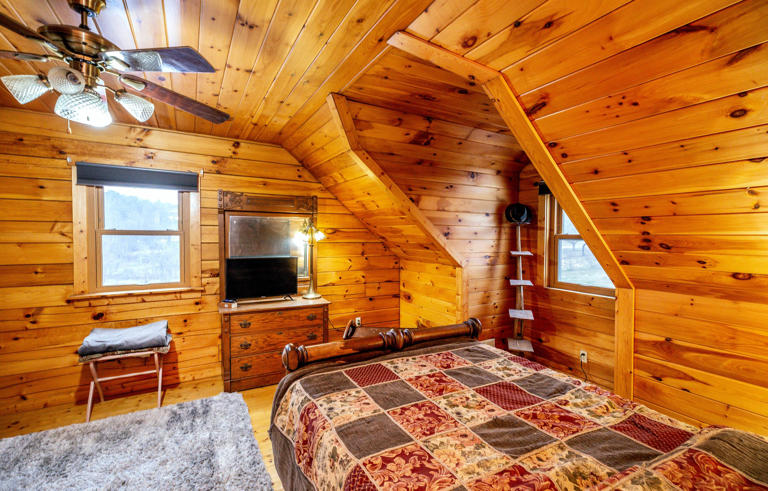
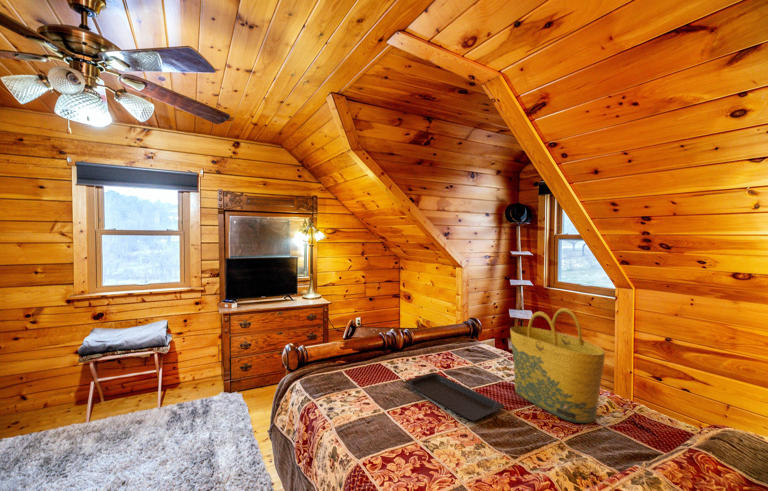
+ tote bag (553, 356)
+ serving tray (450, 395)
